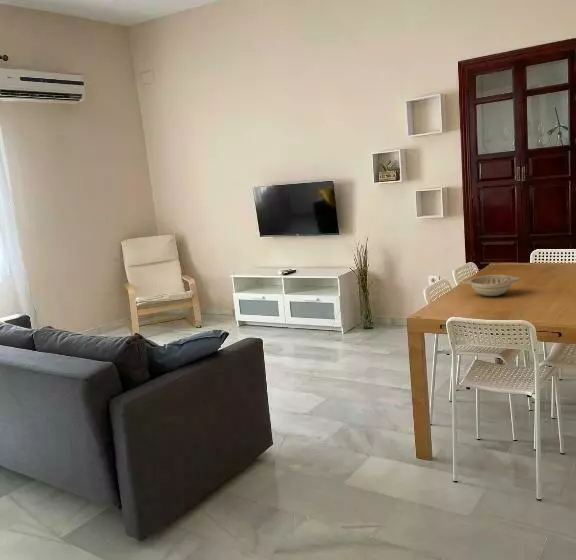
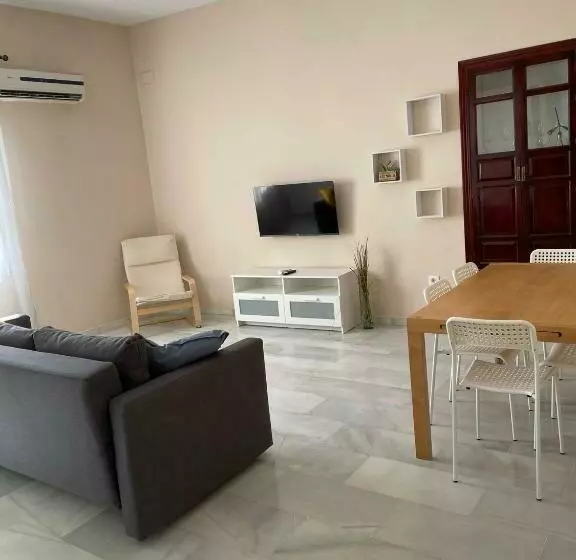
- decorative bowl (491, 286)
